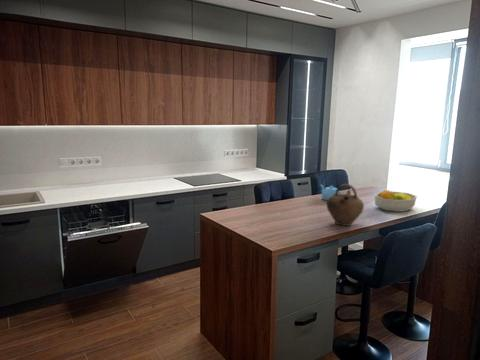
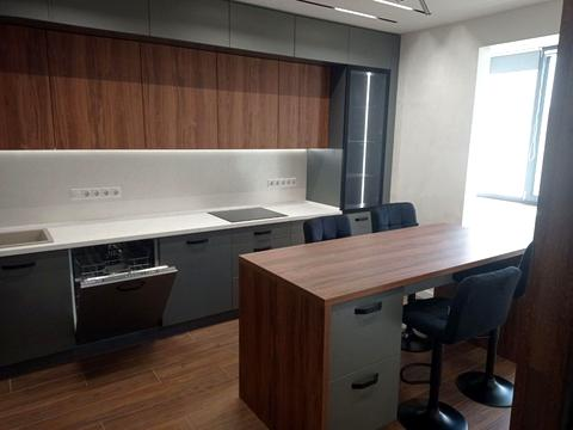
- fruit bowl (395, 199)
- jug (345, 204)
- teapot (329, 192)
